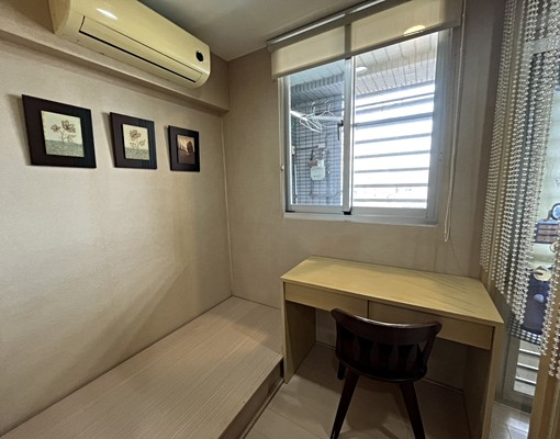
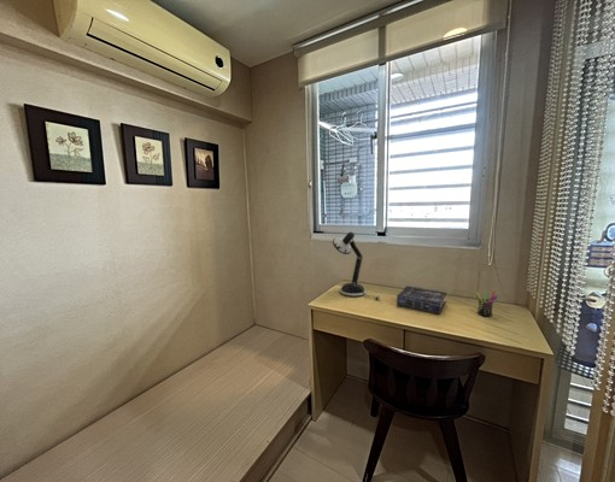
+ desk lamp (356, 263)
+ book (421, 299)
+ pen holder (486, 302)
